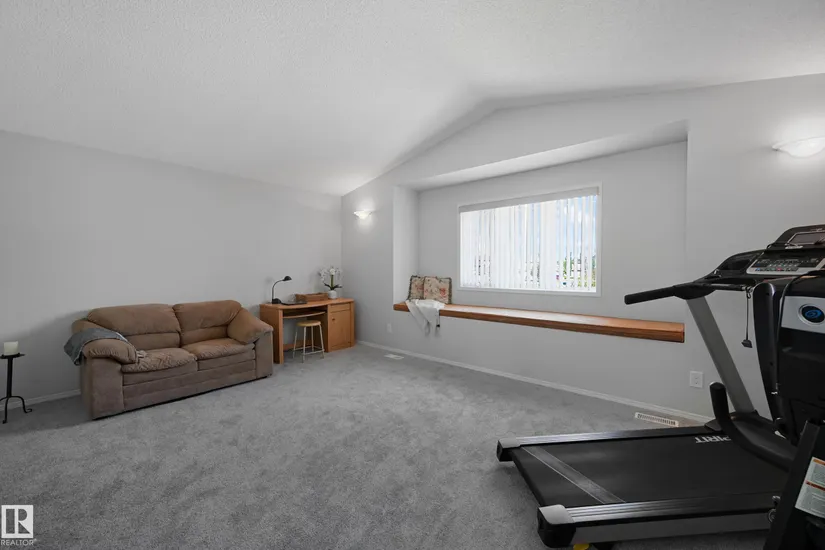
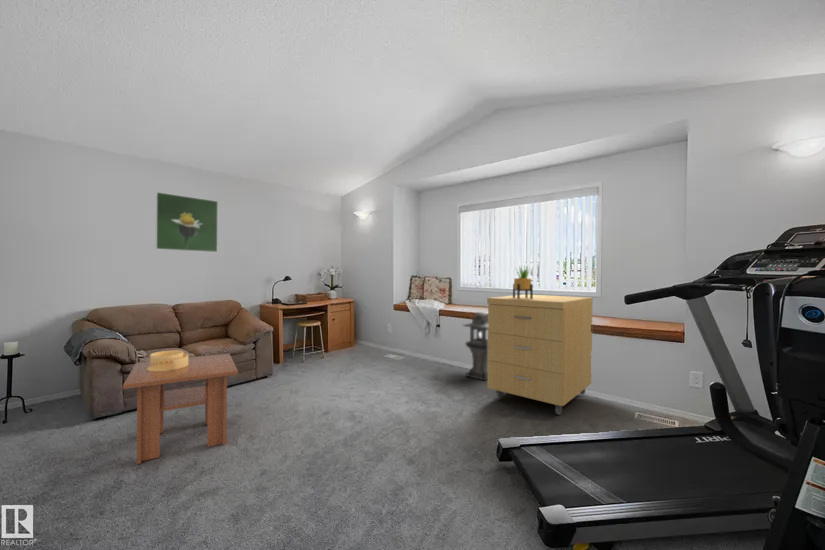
+ architectural model (168, 359)
+ coffee table (184, 402)
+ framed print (188, 223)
+ potted plant (522, 280)
+ storage cabinet (540, 347)
+ lantern (481, 344)
